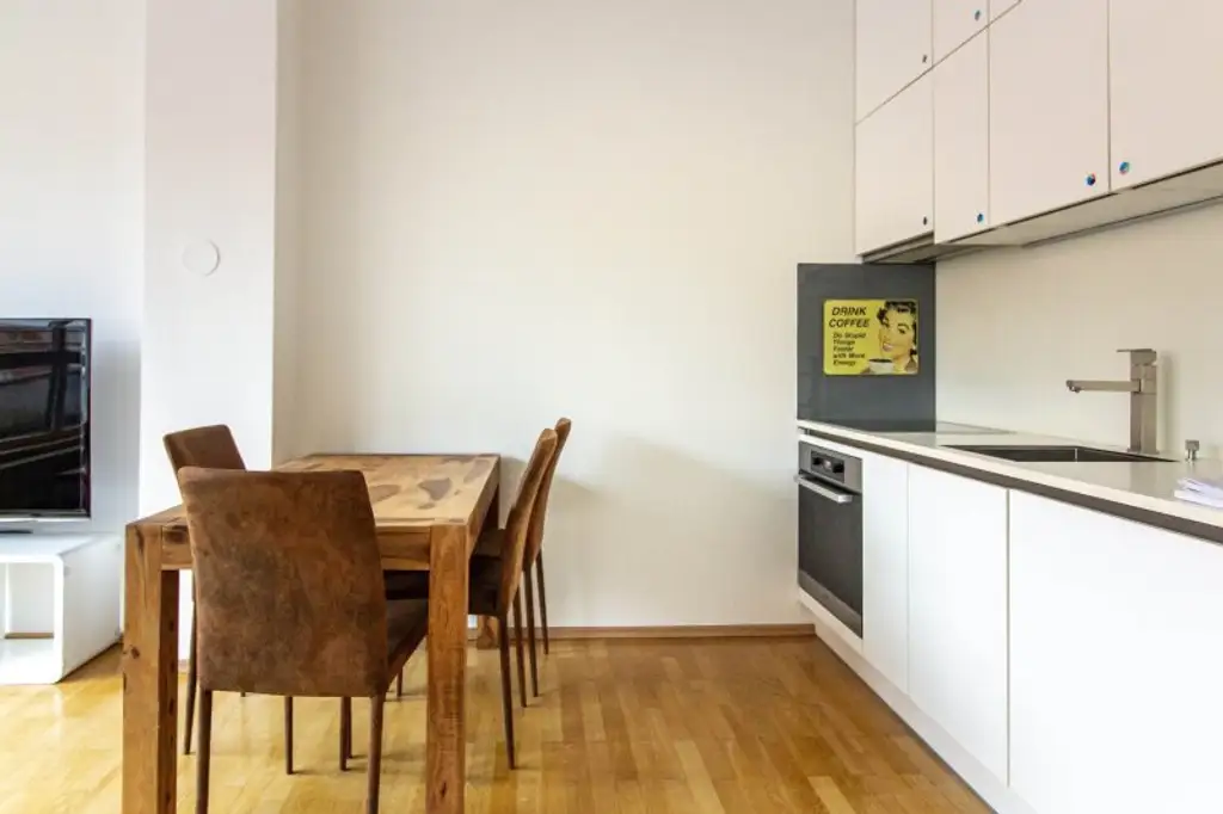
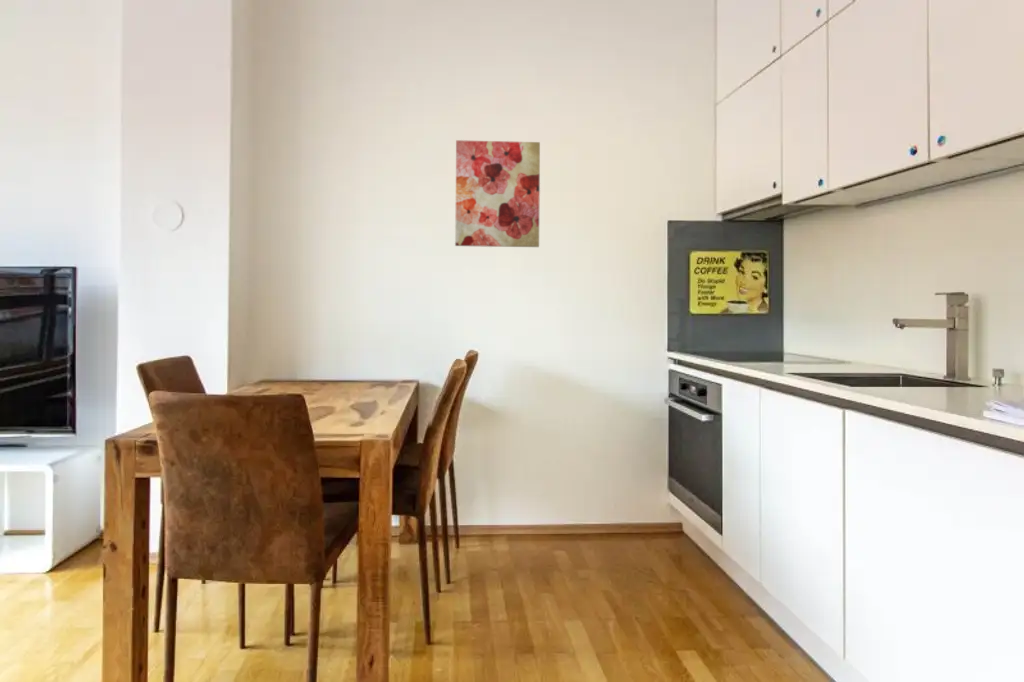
+ wall art (497, 194)
